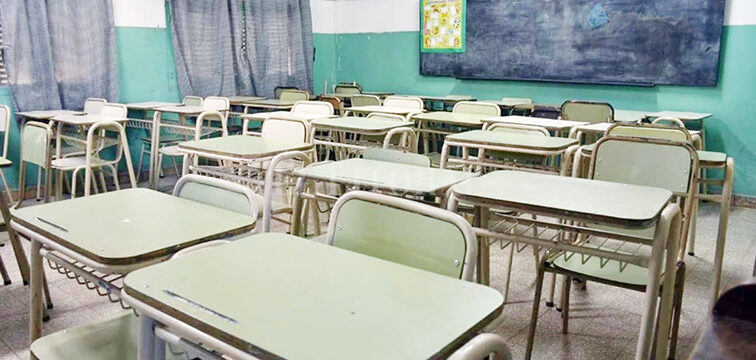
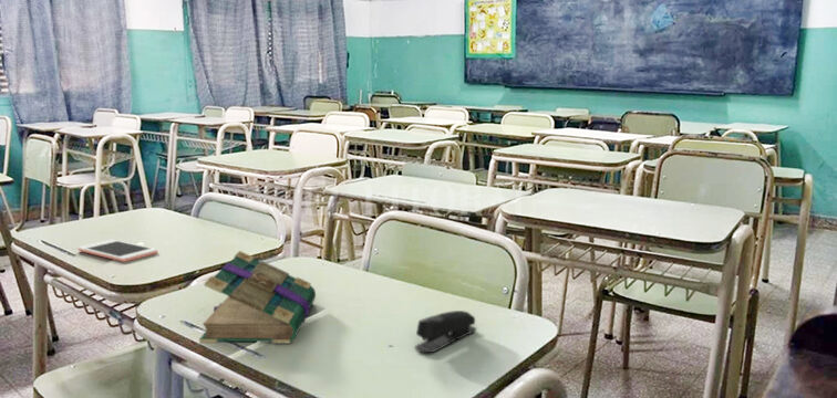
+ stapler (446, 325)
+ book (262, 290)
+ cell phone (117, 250)
